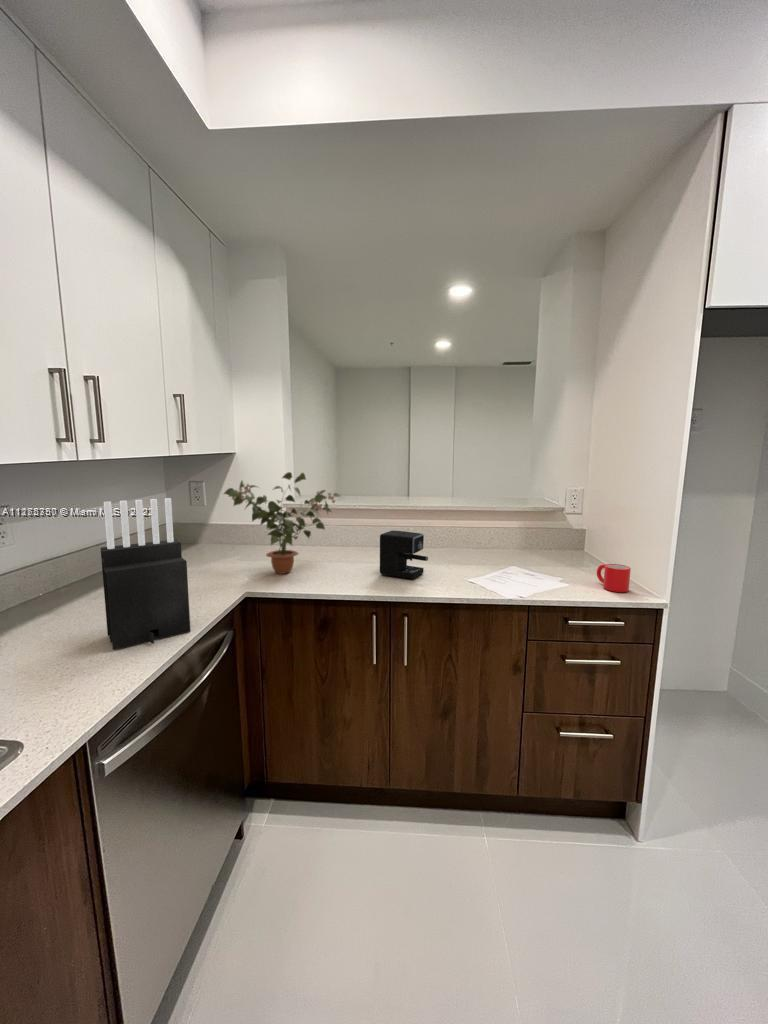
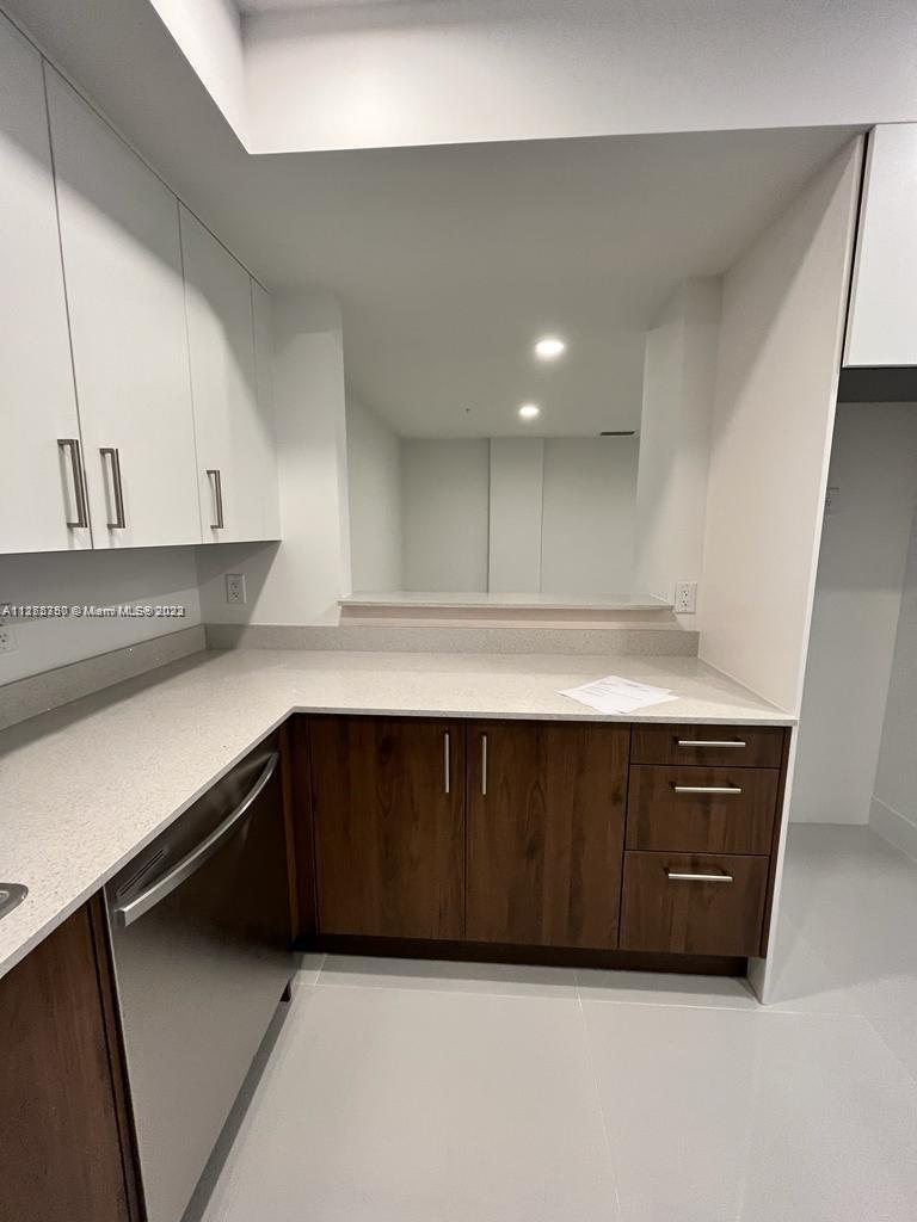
- mug (611, 576)
- coffee maker (408, 549)
- knife block (145, 569)
- potted plant (283, 522)
